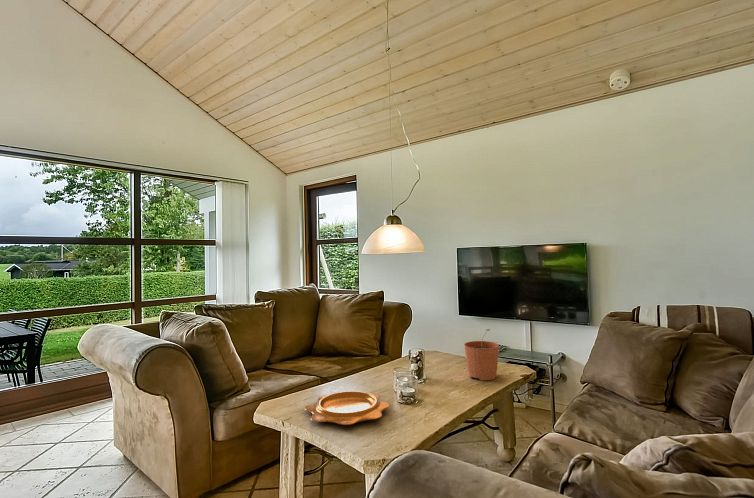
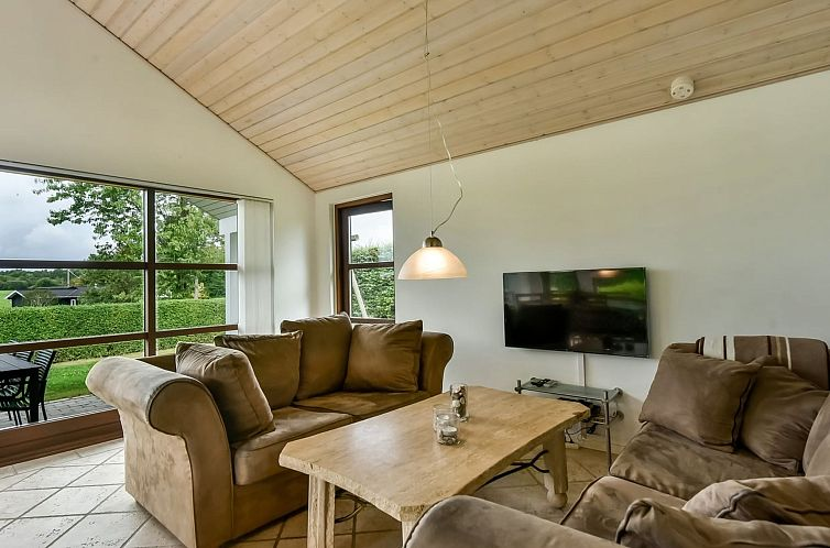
- decorative bowl (347, 406)
- plant pot (481, 352)
